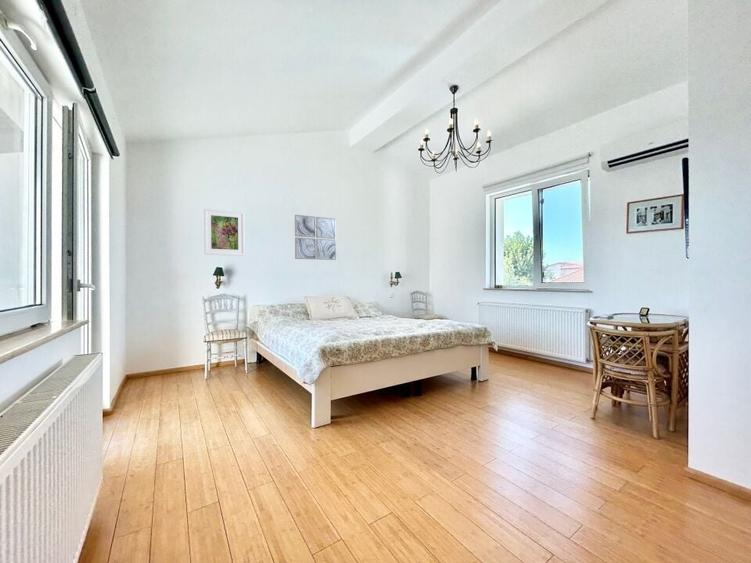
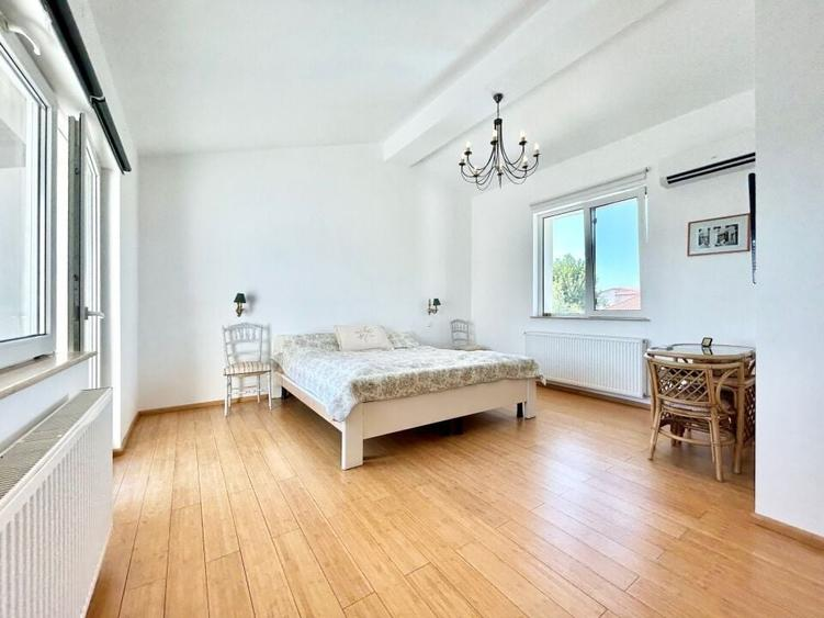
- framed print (224, 232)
- wall art (316, 237)
